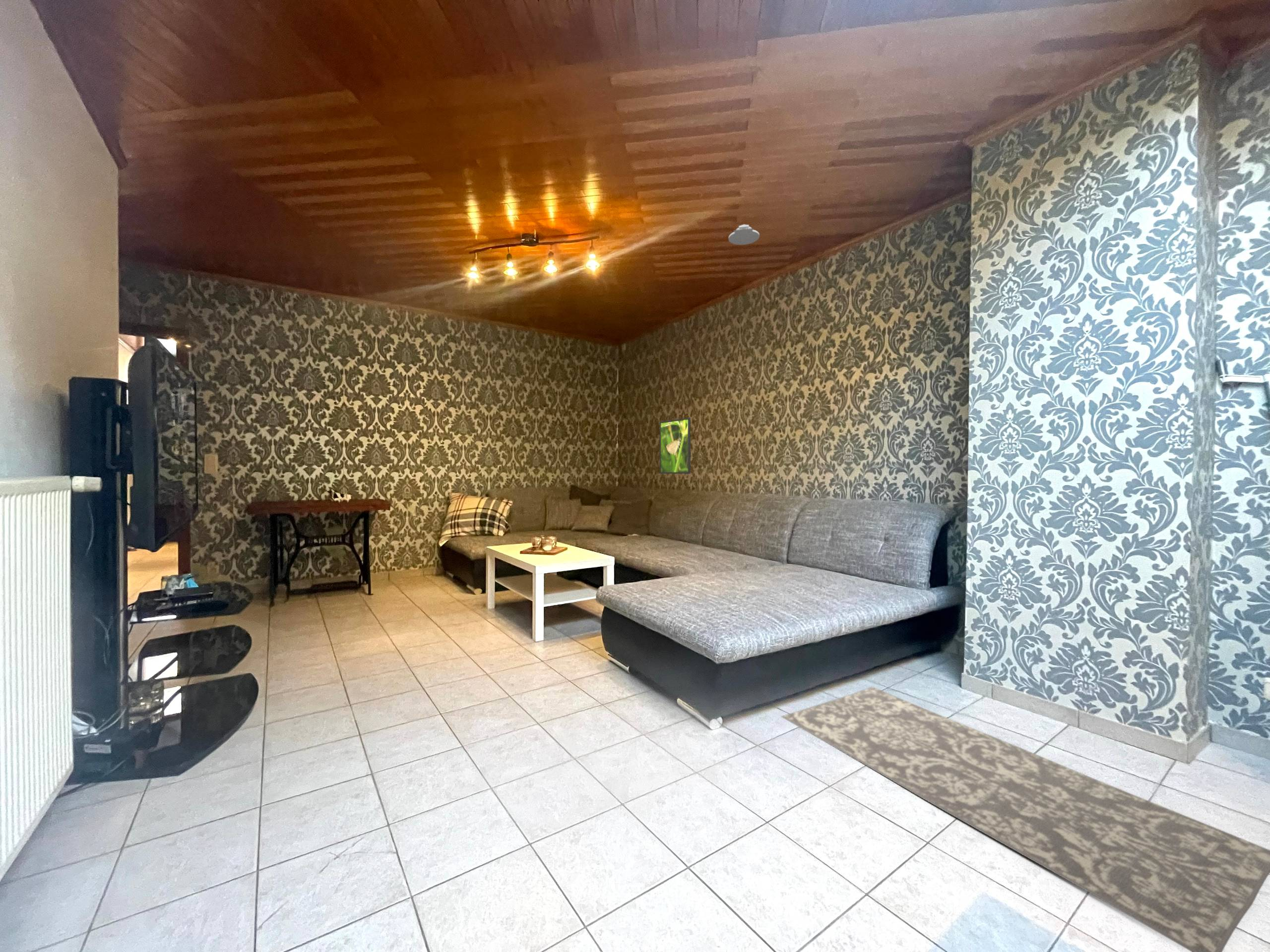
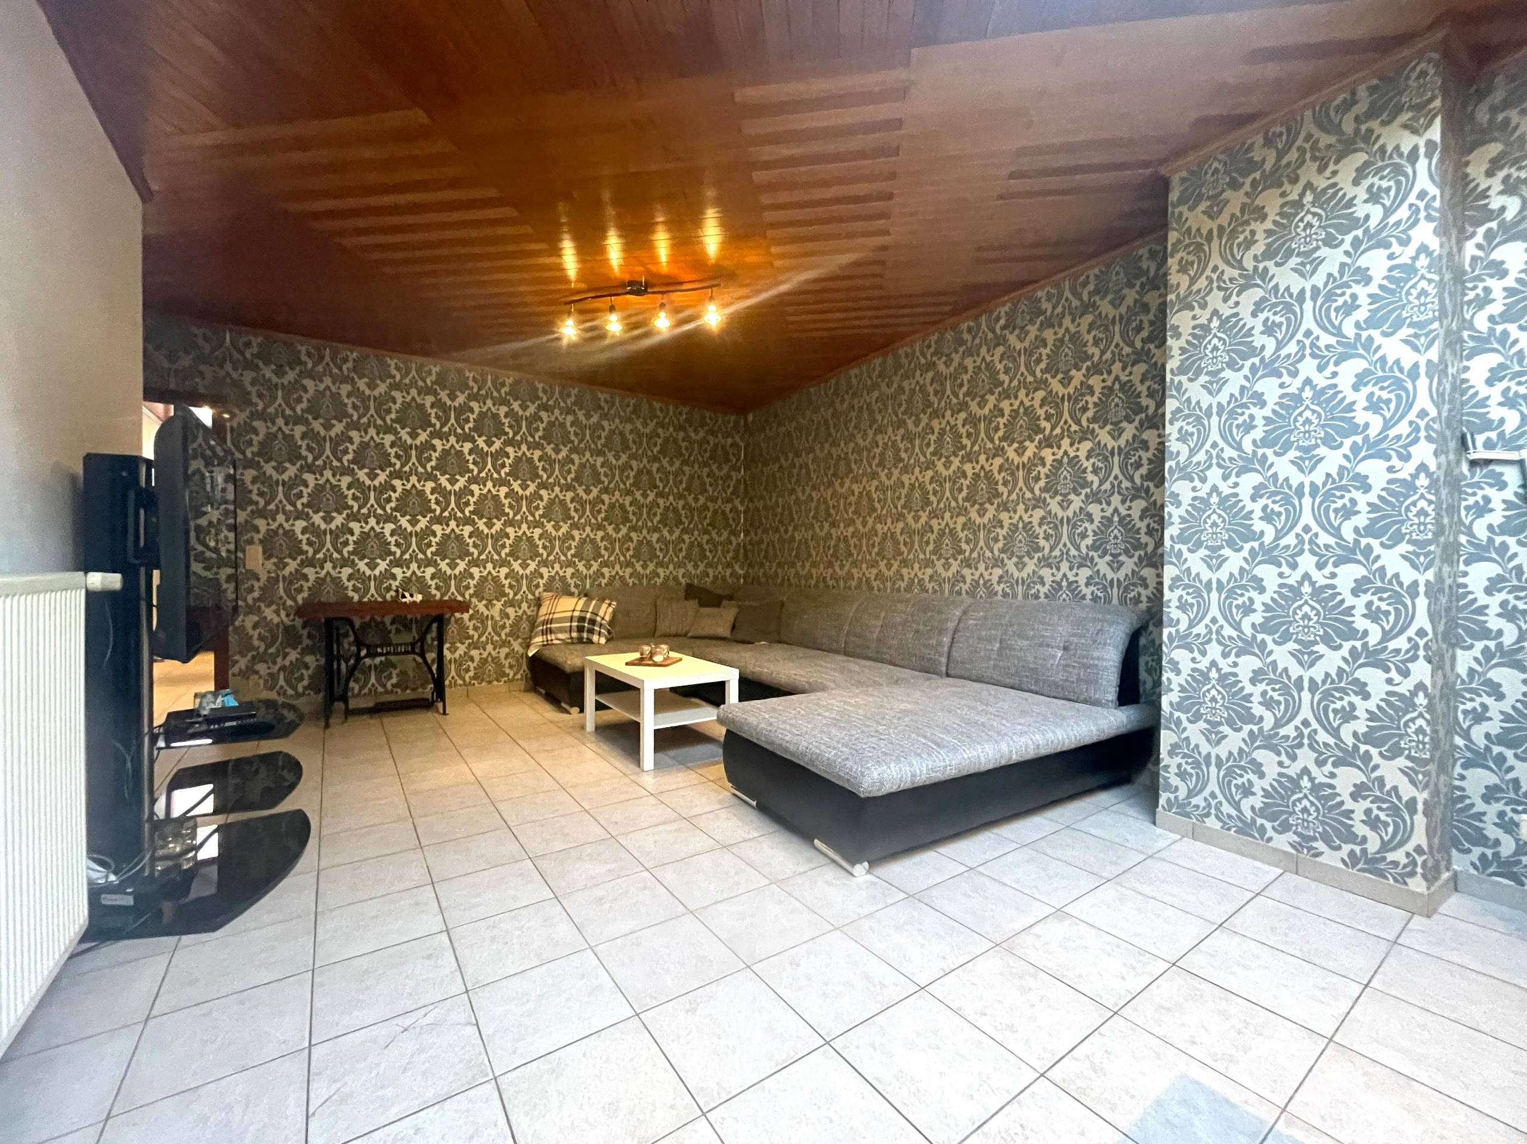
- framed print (674, 447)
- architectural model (744, 231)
- rug (975, 771)
